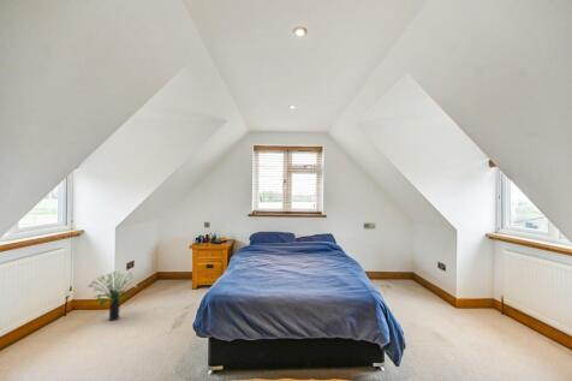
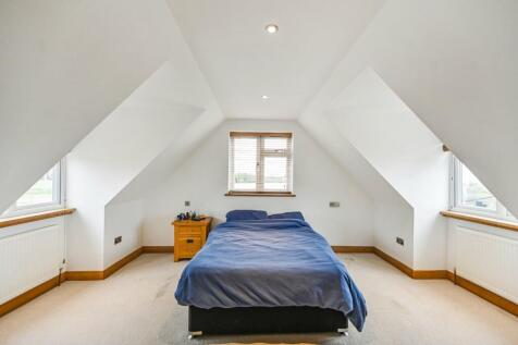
- potted plant (115, 294)
